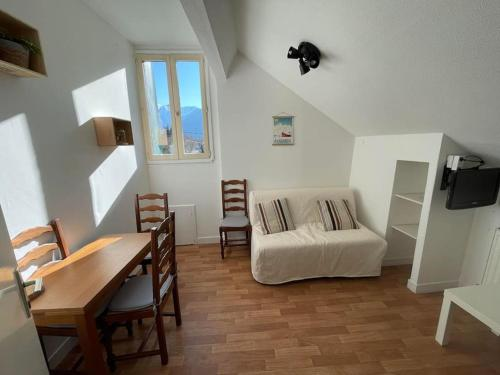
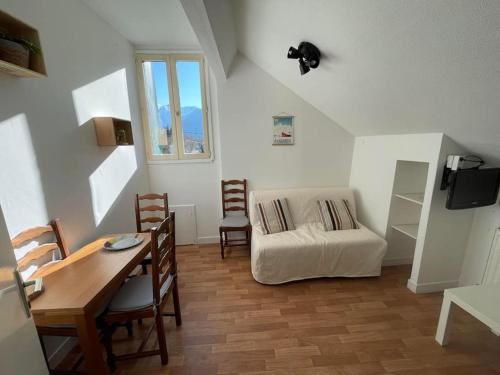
+ plate (124, 242)
